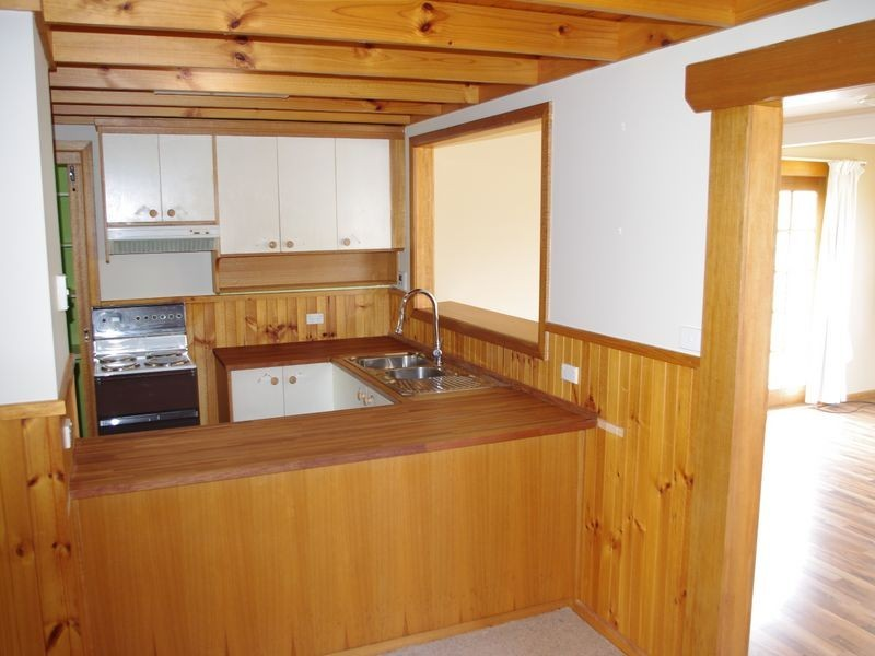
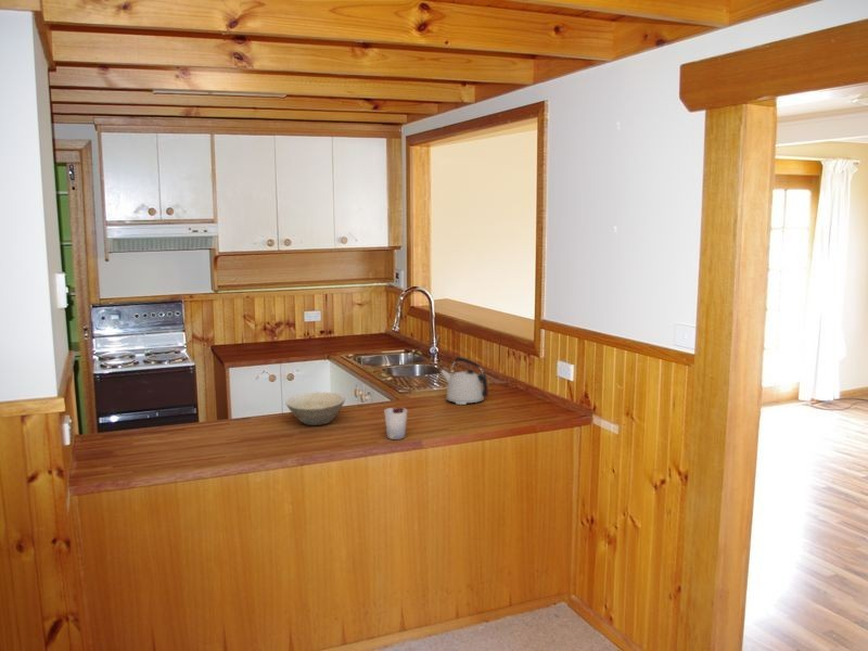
+ bowl (316, 410)
+ kettle (463, 379)
+ cup (394, 422)
